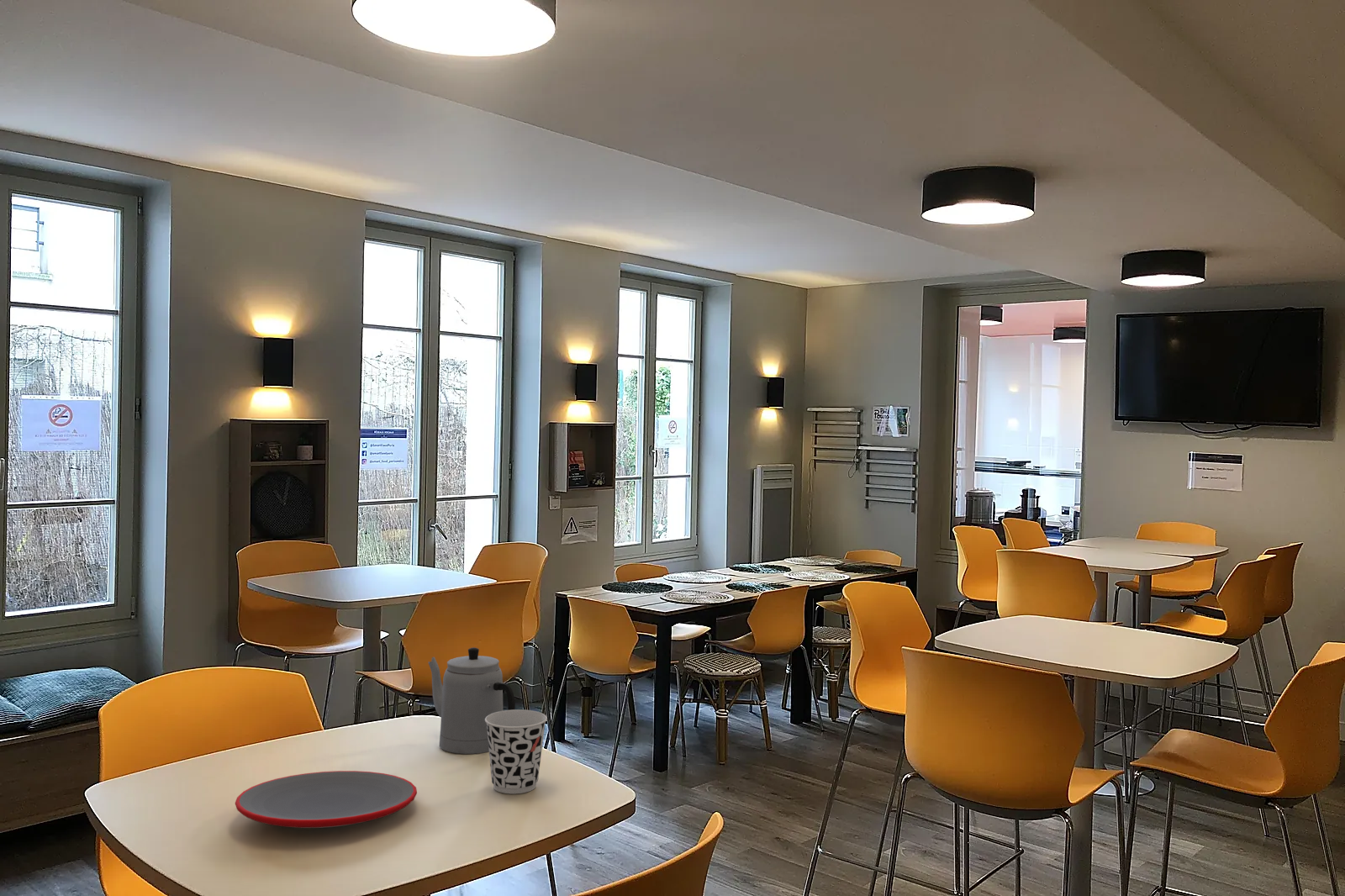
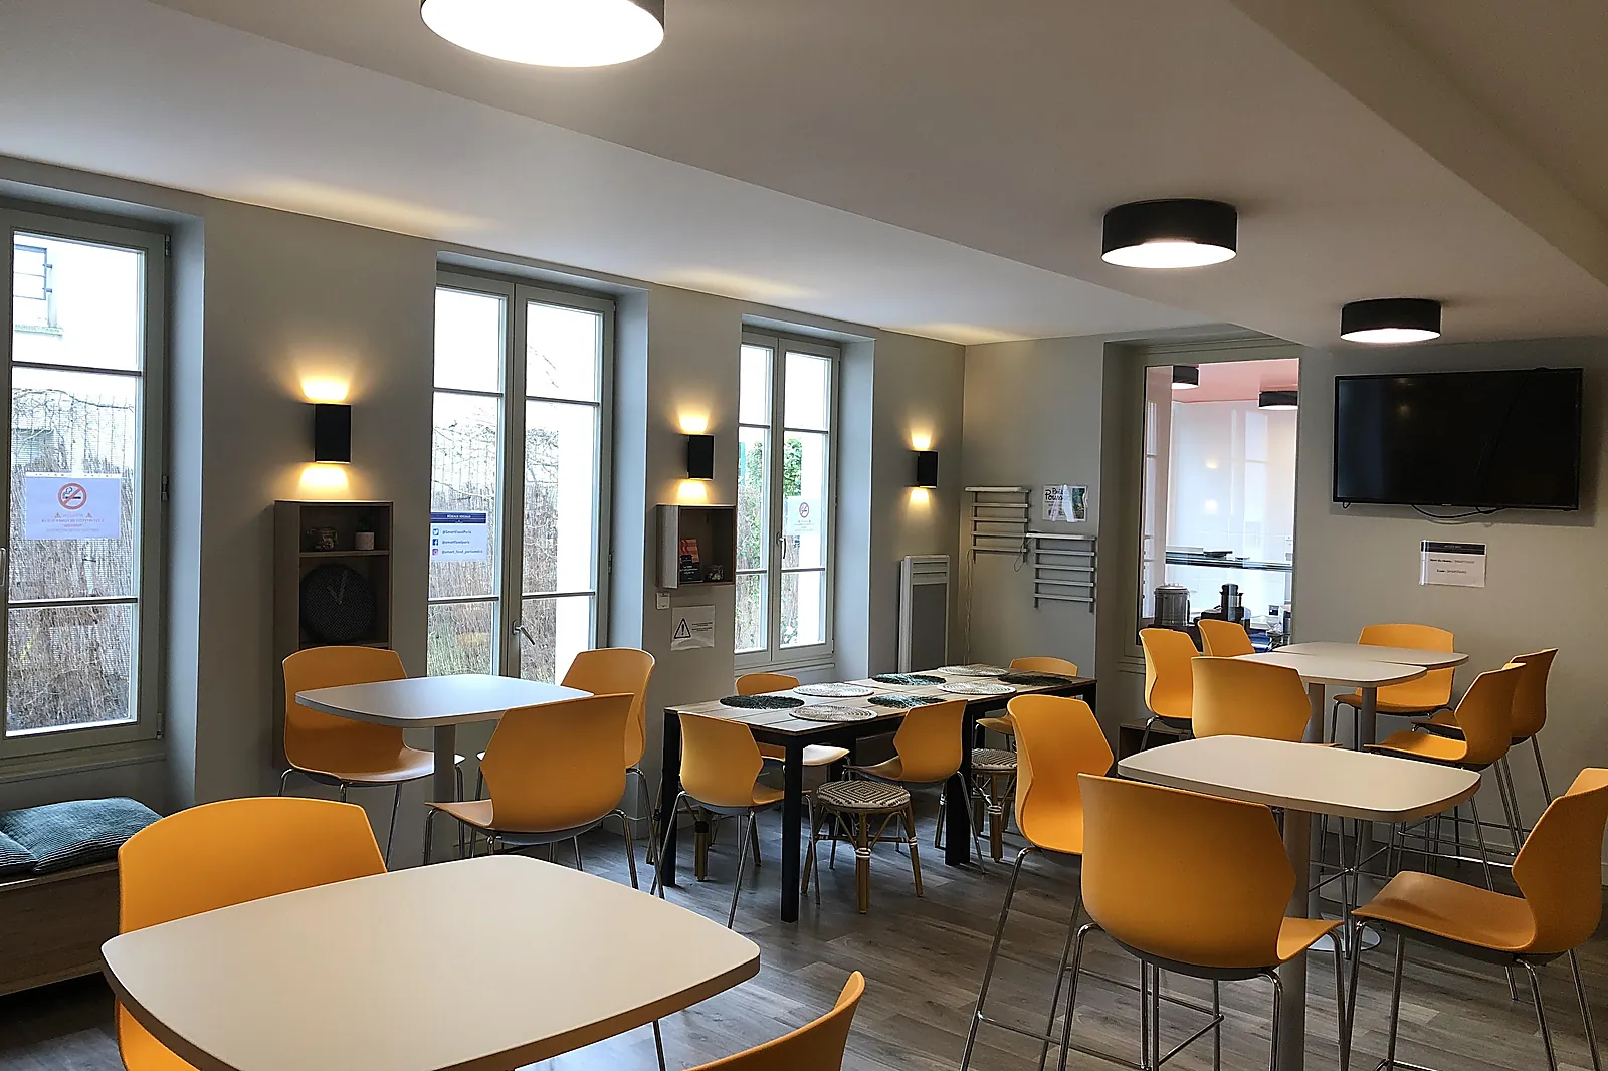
- teapot (469, 695)
- plate (328, 799)
- cup (515, 751)
